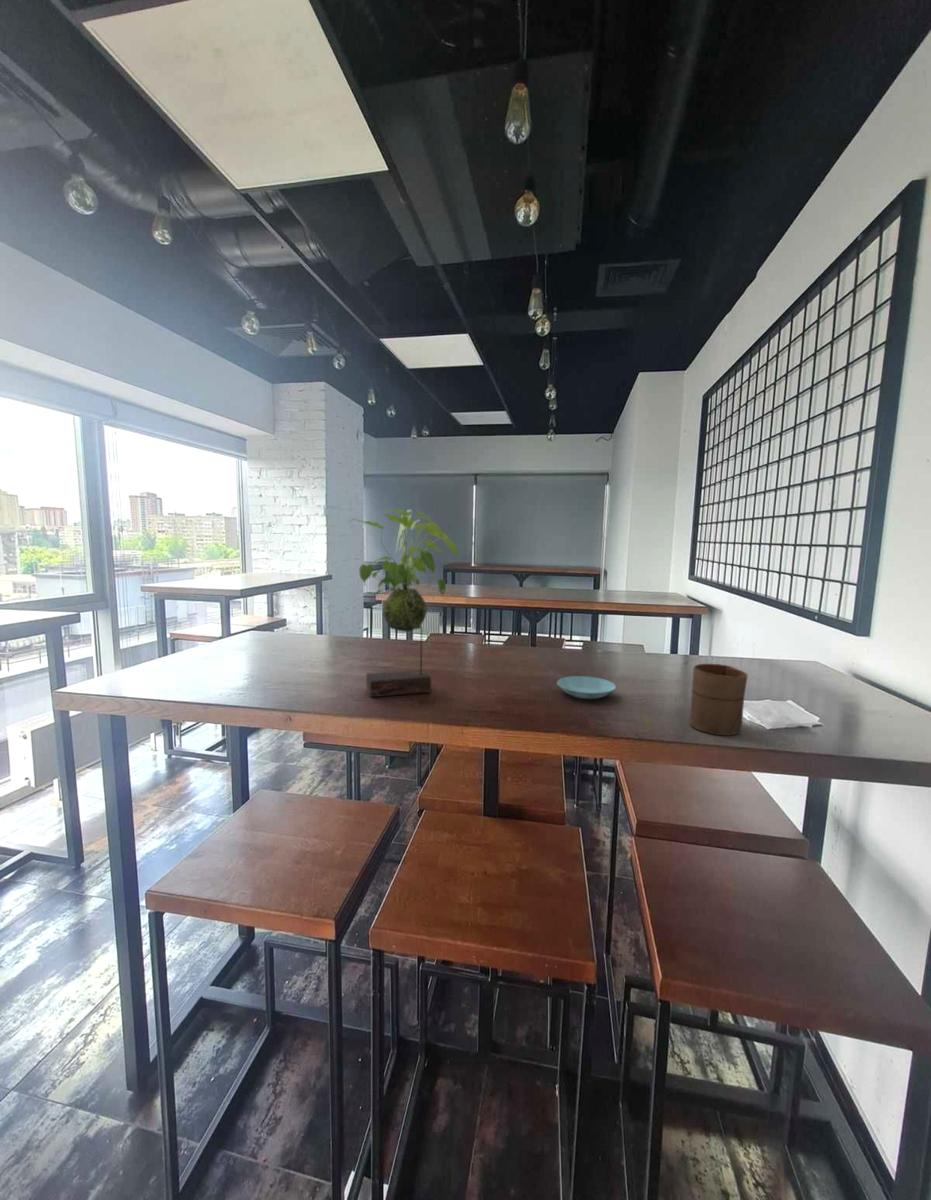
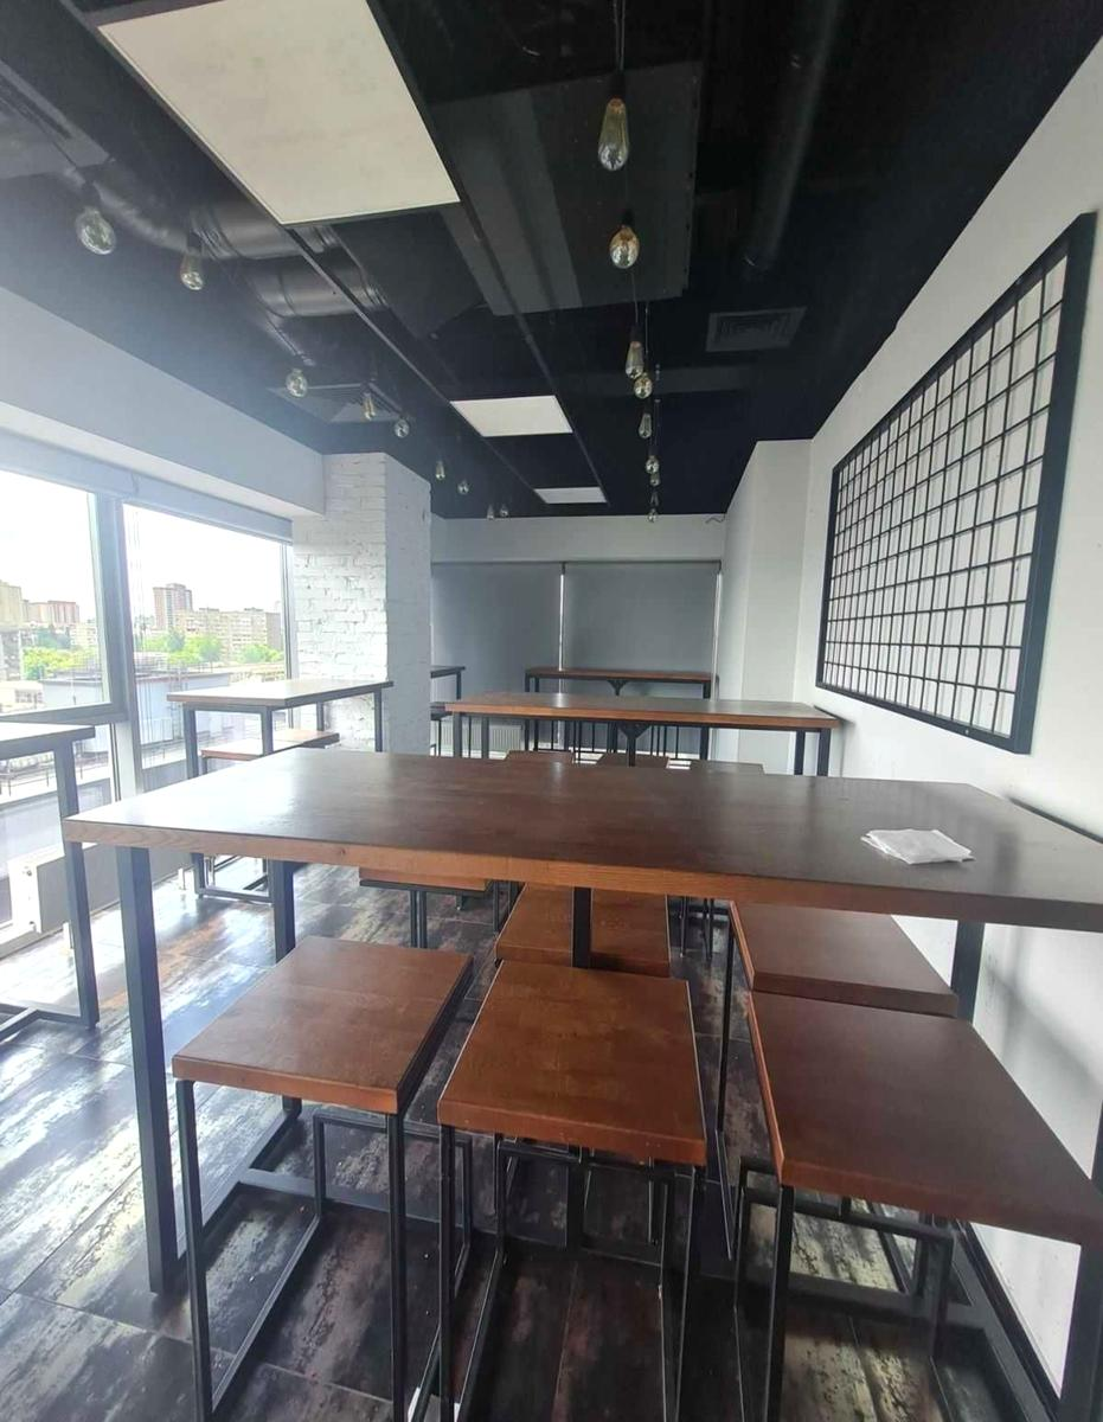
- saucer (585, 688)
- cup (718, 697)
- plant (406, 594)
